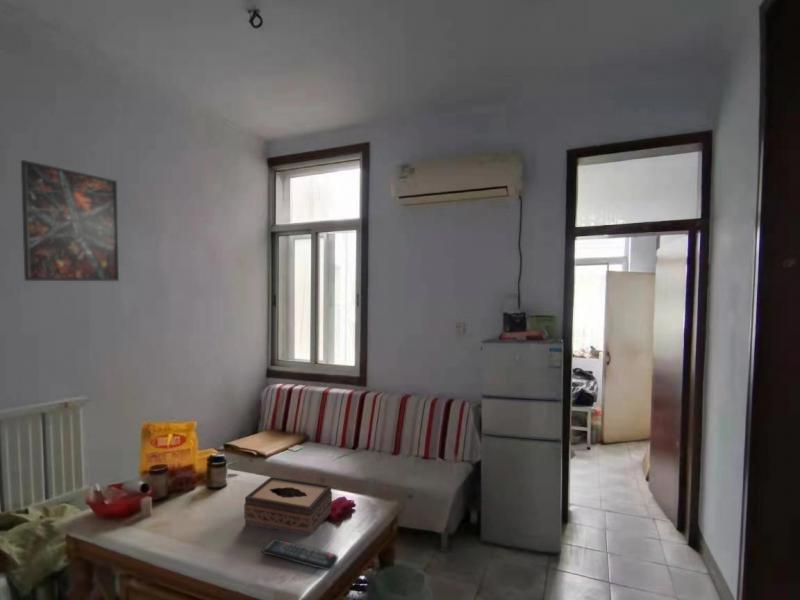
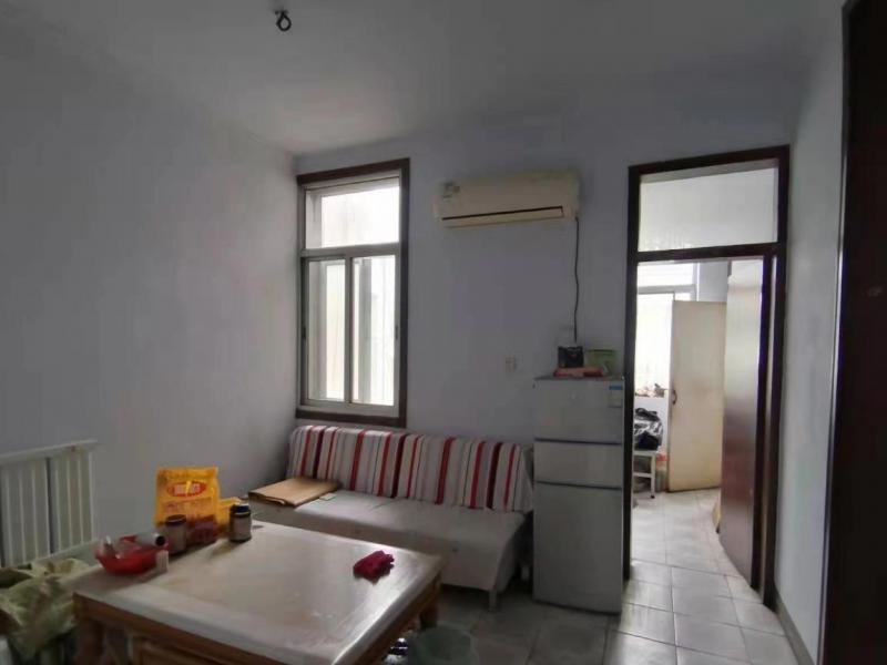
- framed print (74, 226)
- tissue box (289, 505)
- remote control (299, 555)
